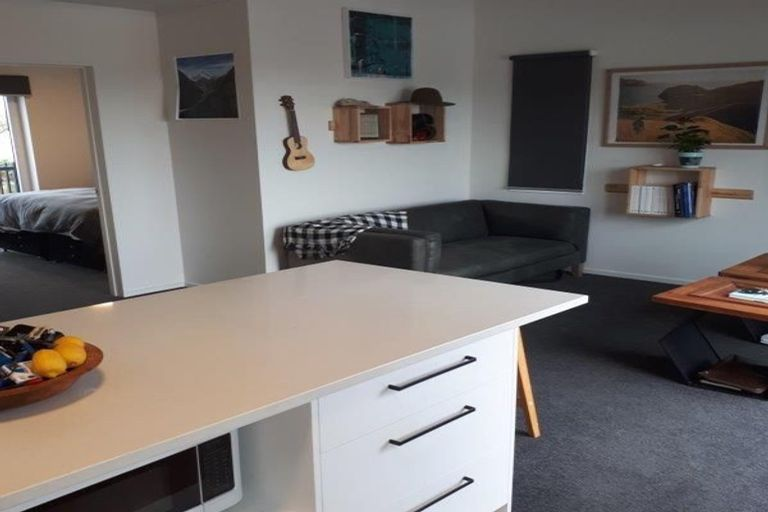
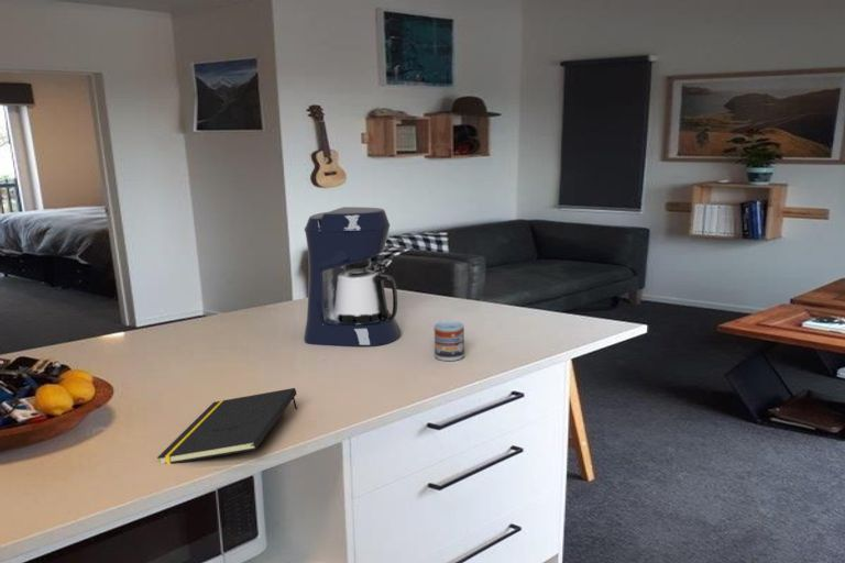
+ cup (451, 339)
+ notepad (232, 423)
+ coffee maker (350, 273)
